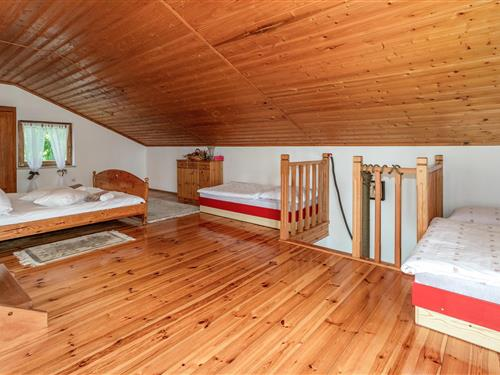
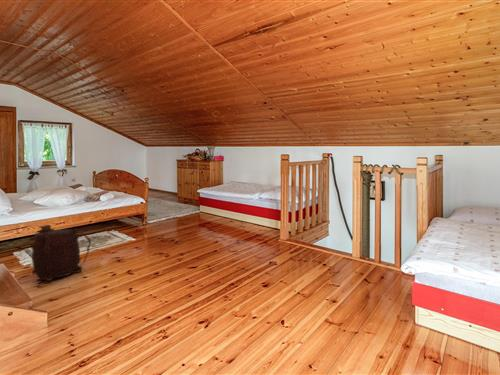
+ backpack (56, 250)
